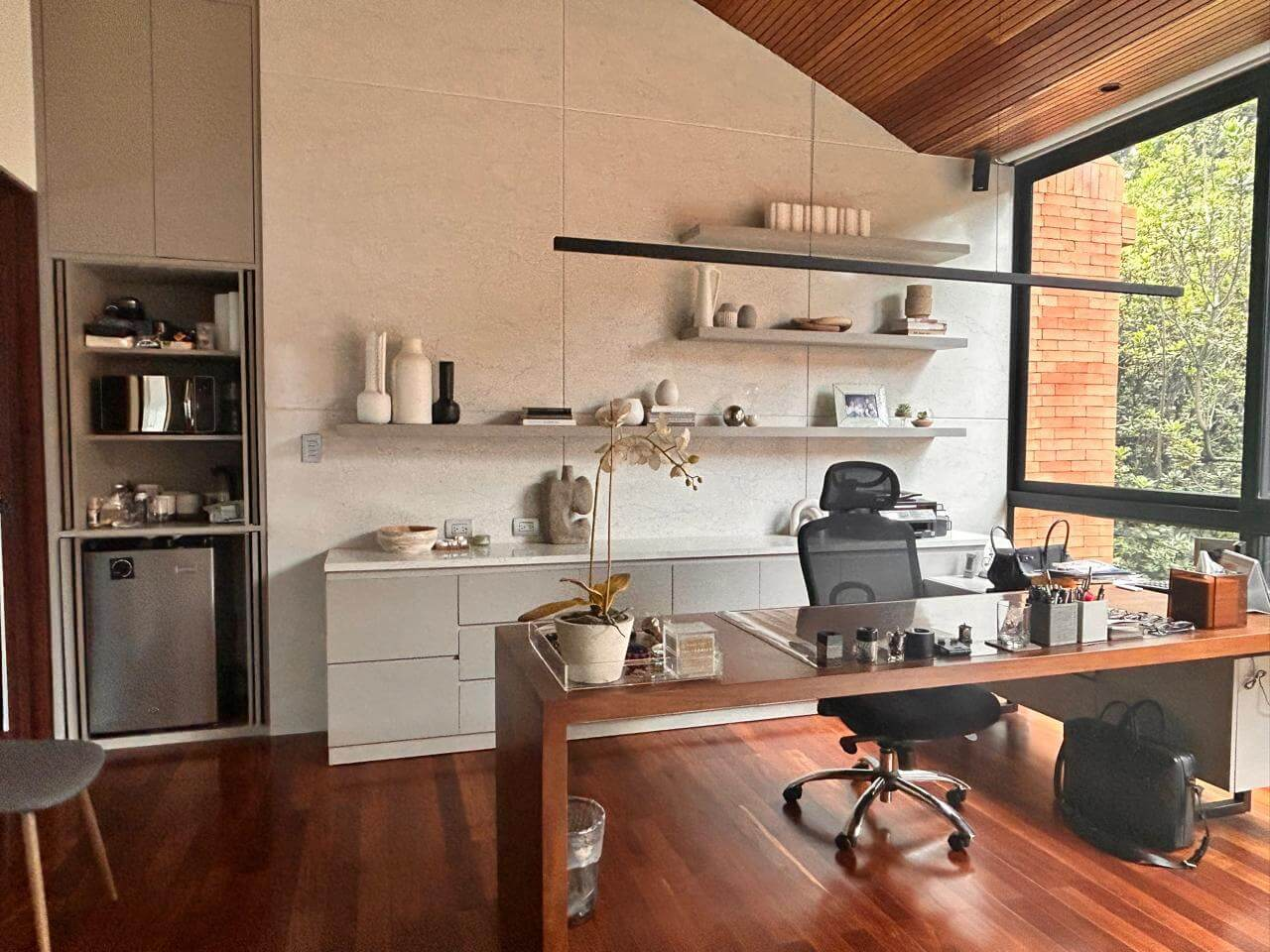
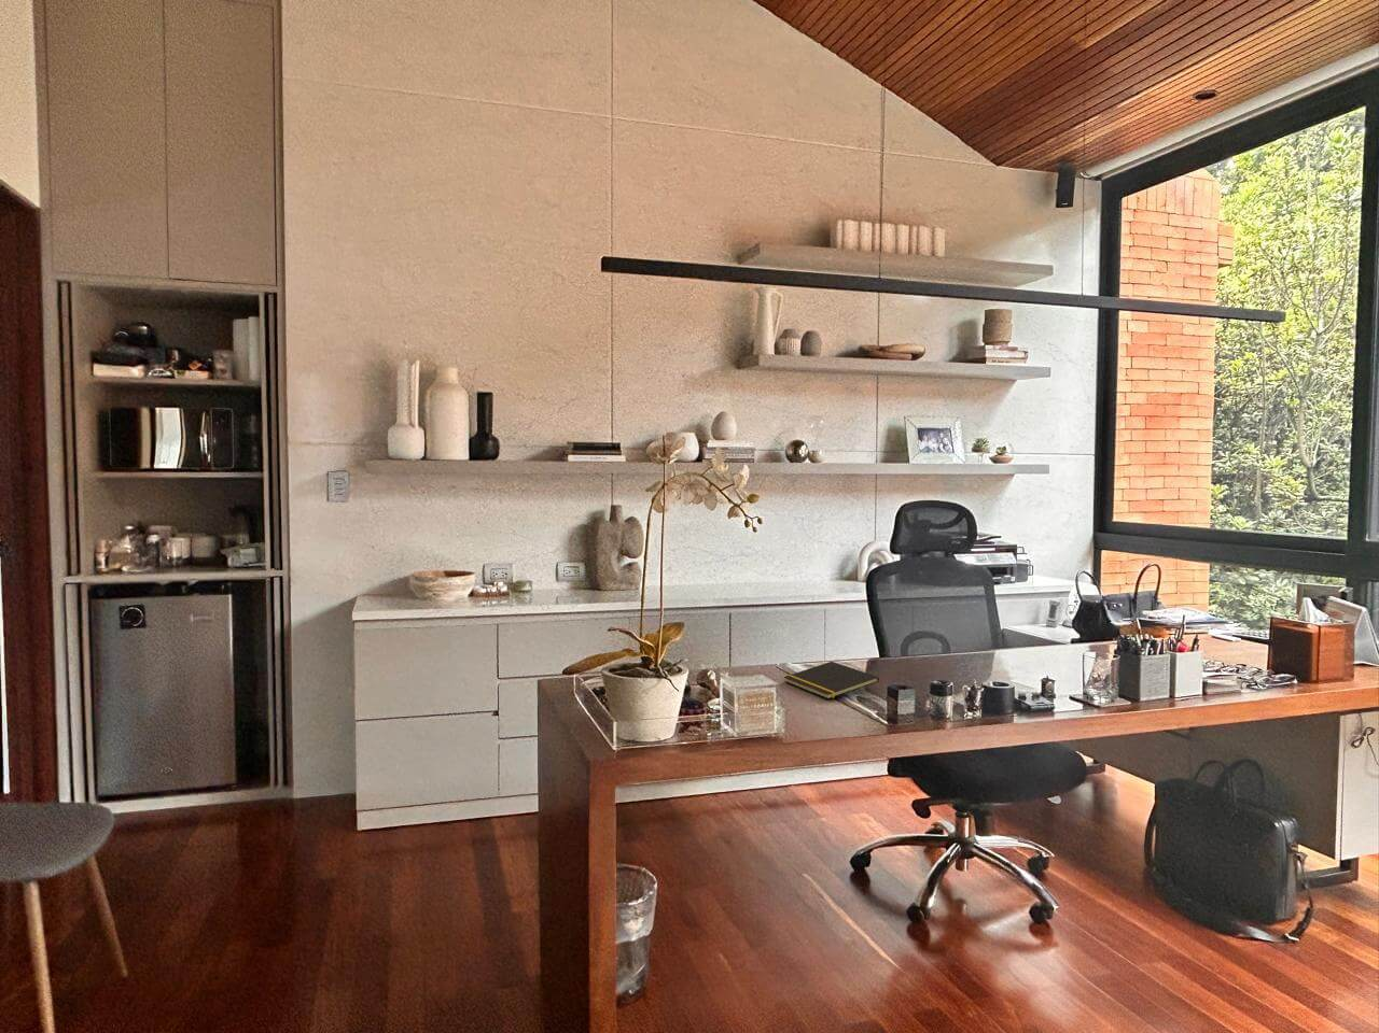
+ notepad (830, 679)
